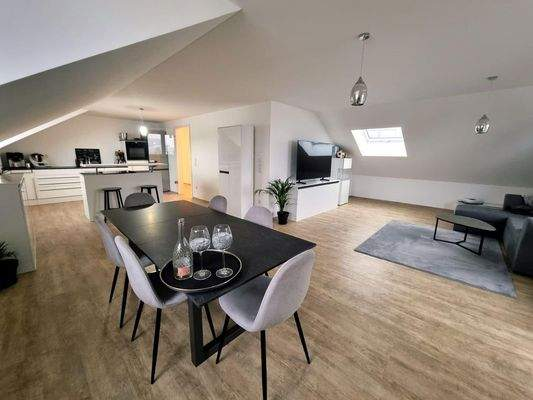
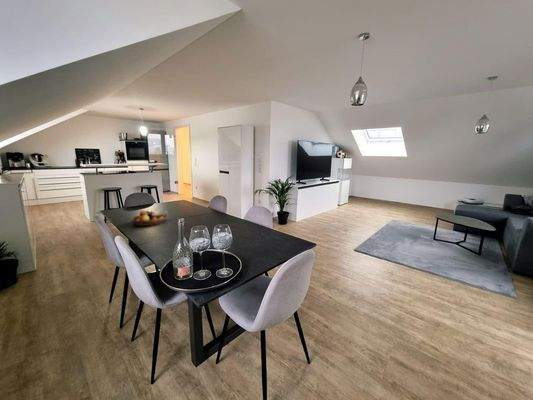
+ fruit bowl (150, 215)
